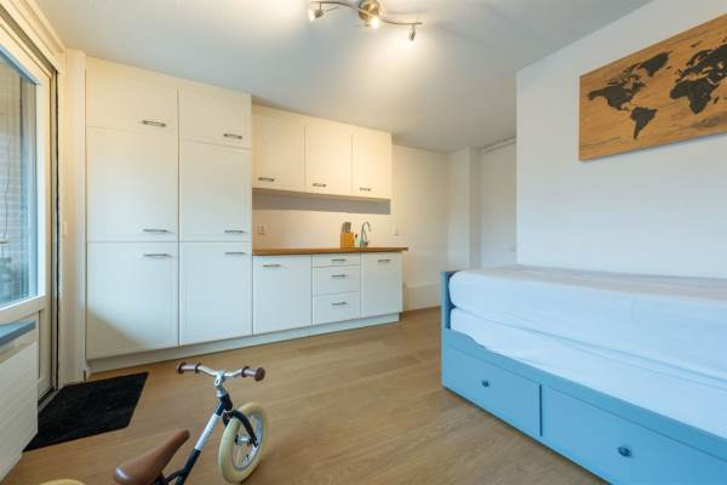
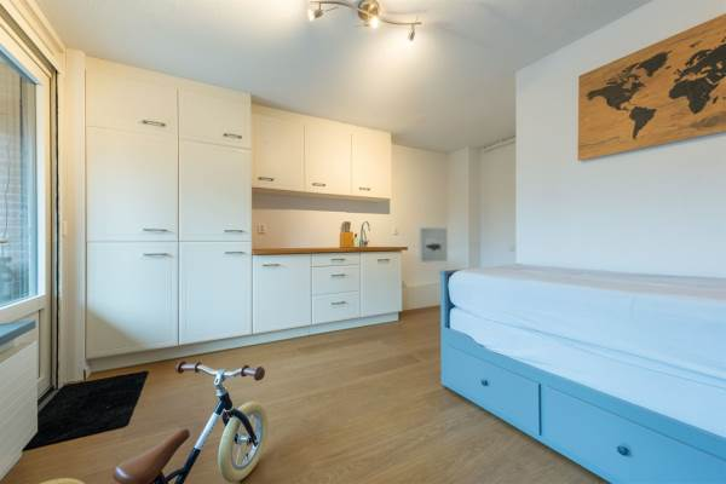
+ wall art (433, 244)
